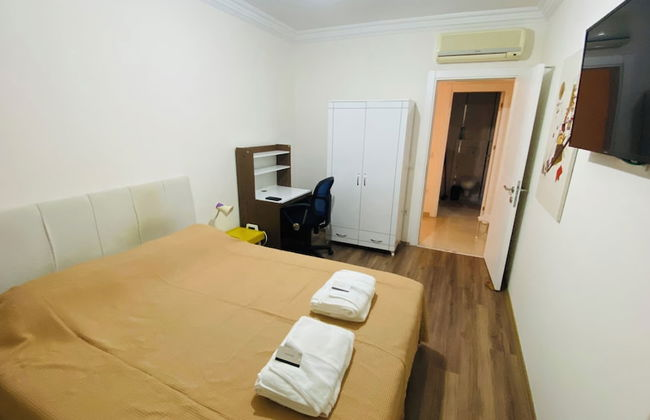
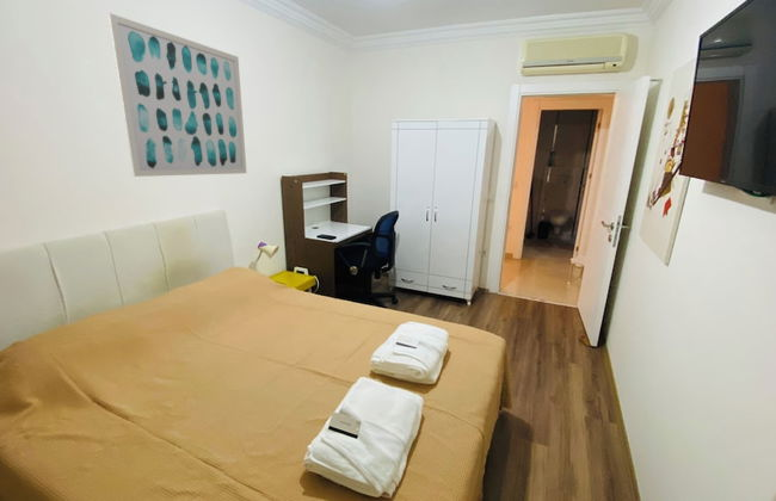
+ wall art (191, 110)
